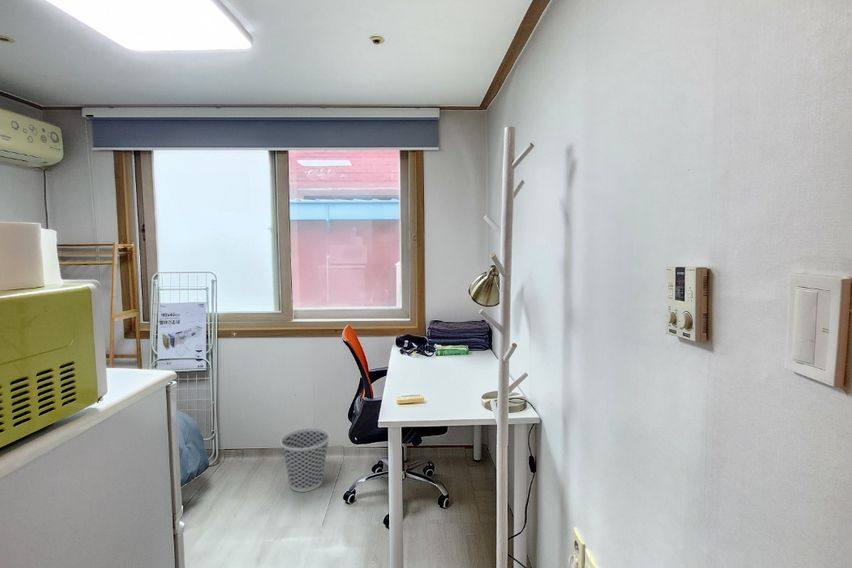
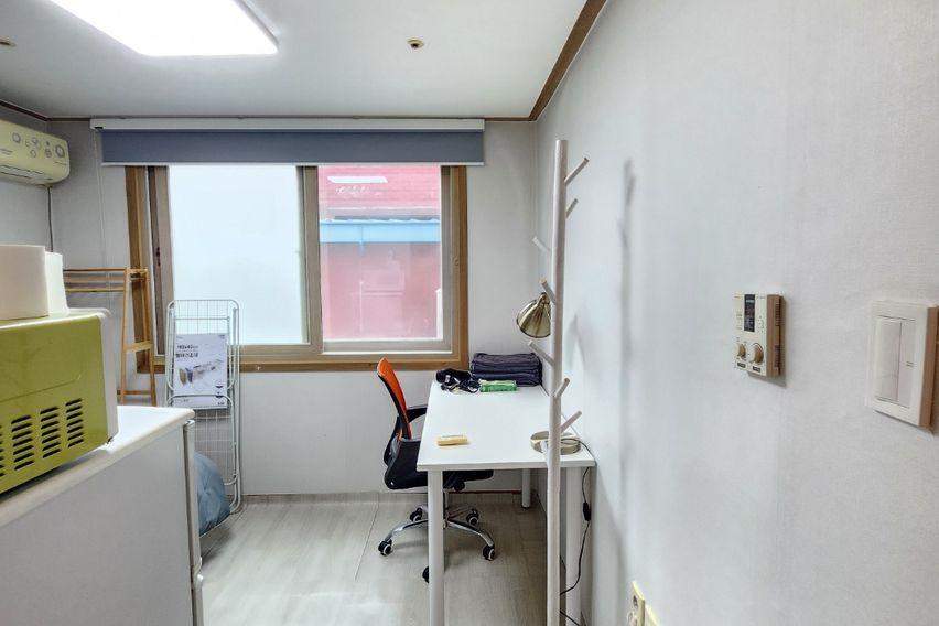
- wastebasket (305, 460)
